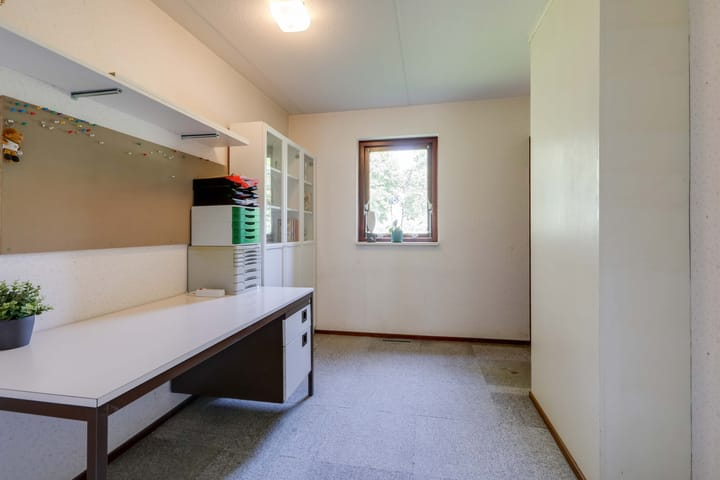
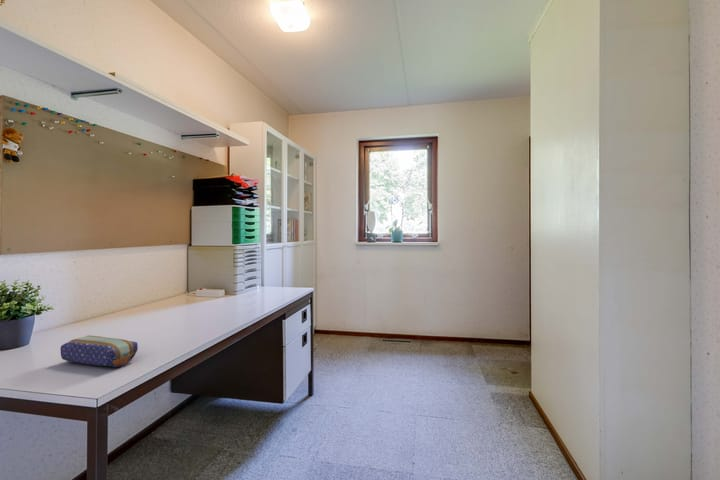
+ pencil case (99, 350)
